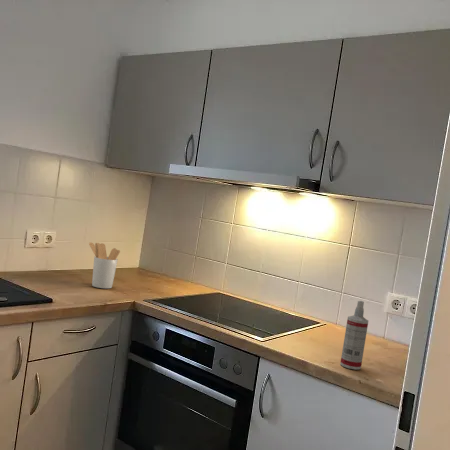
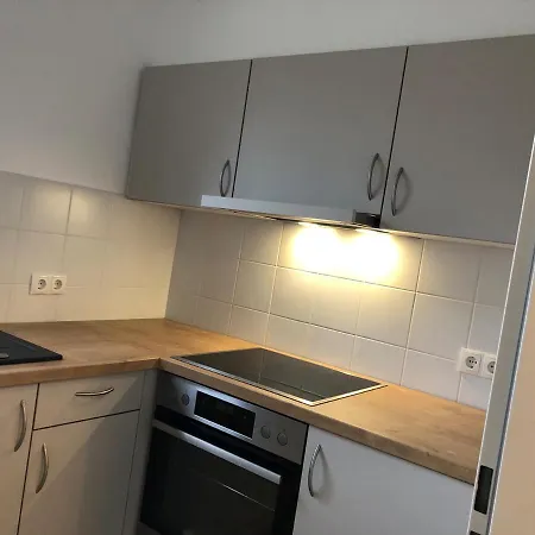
- spray bottle (355, 333)
- utensil holder (101, 264)
